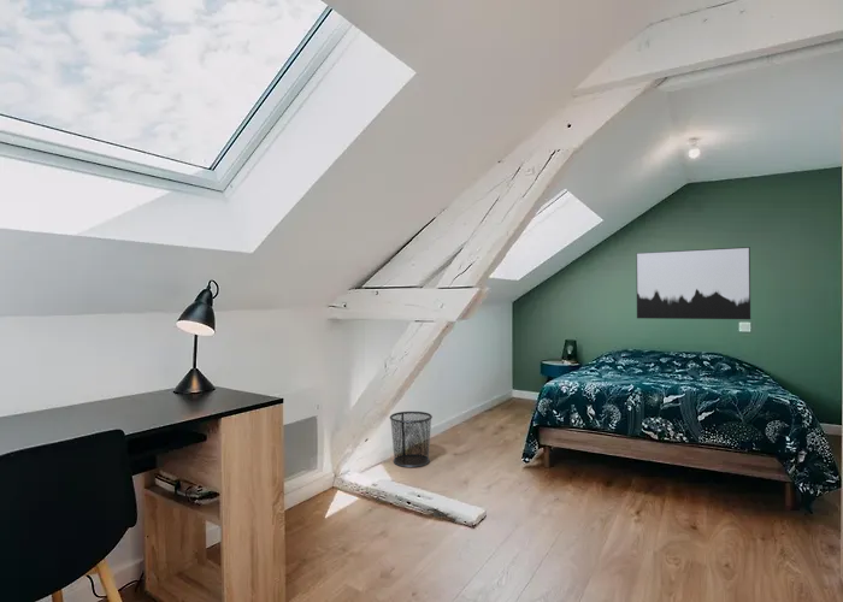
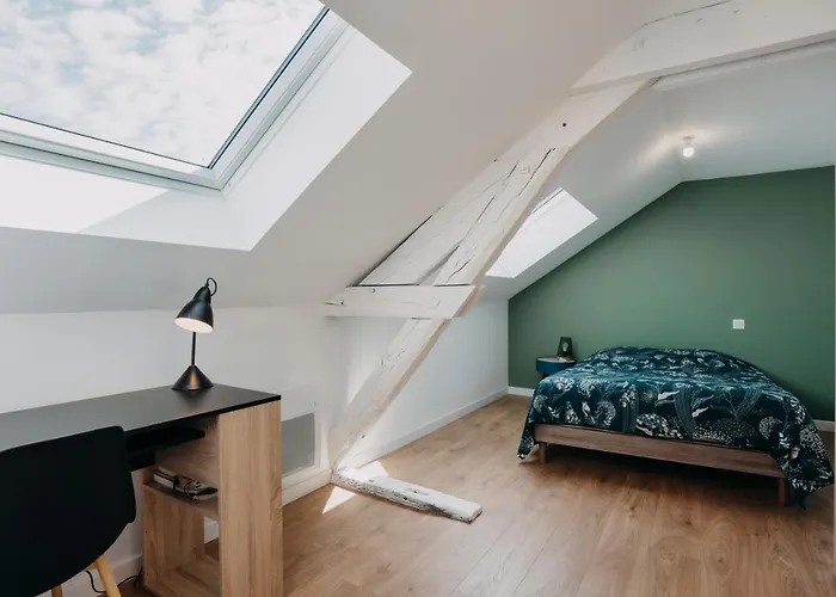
- waste bin (411, 438)
- wall art (690, 284)
